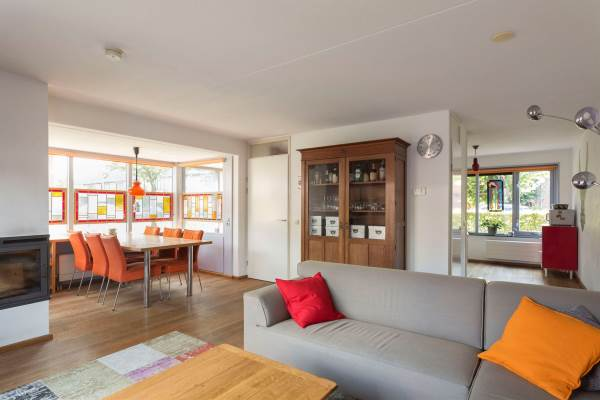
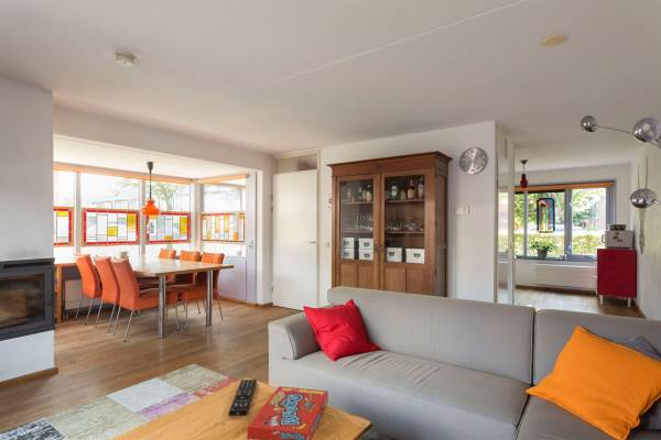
+ snack box (291, 413)
+ remote control (243, 395)
